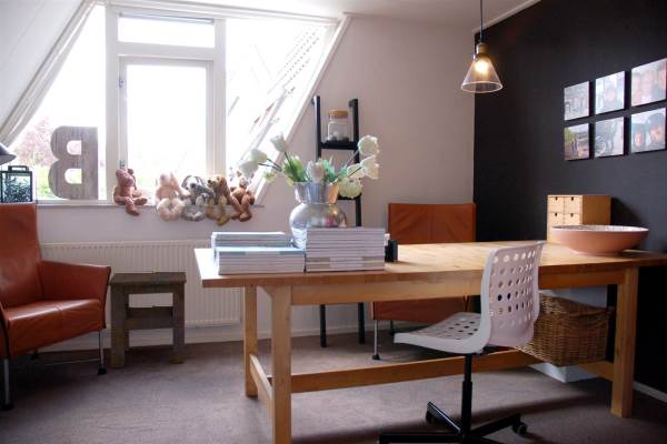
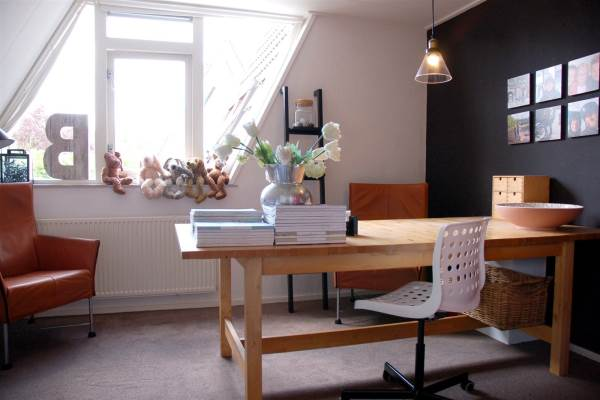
- side table (149, 315)
